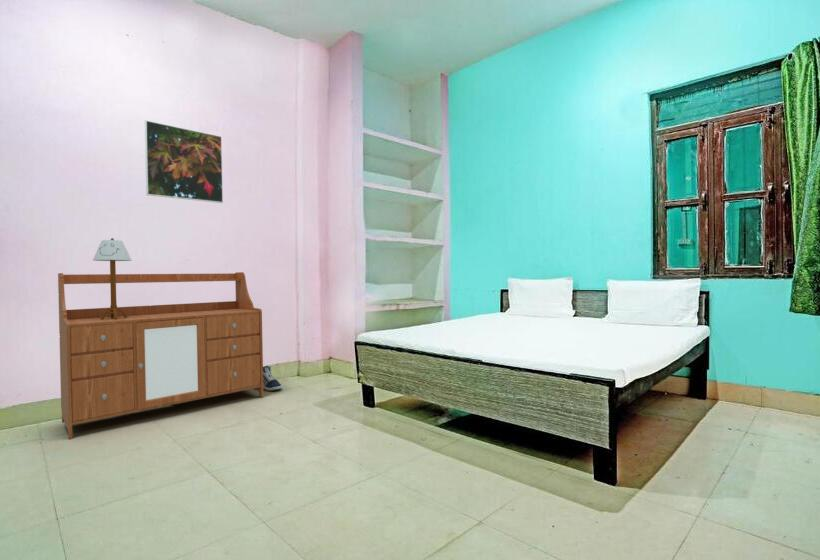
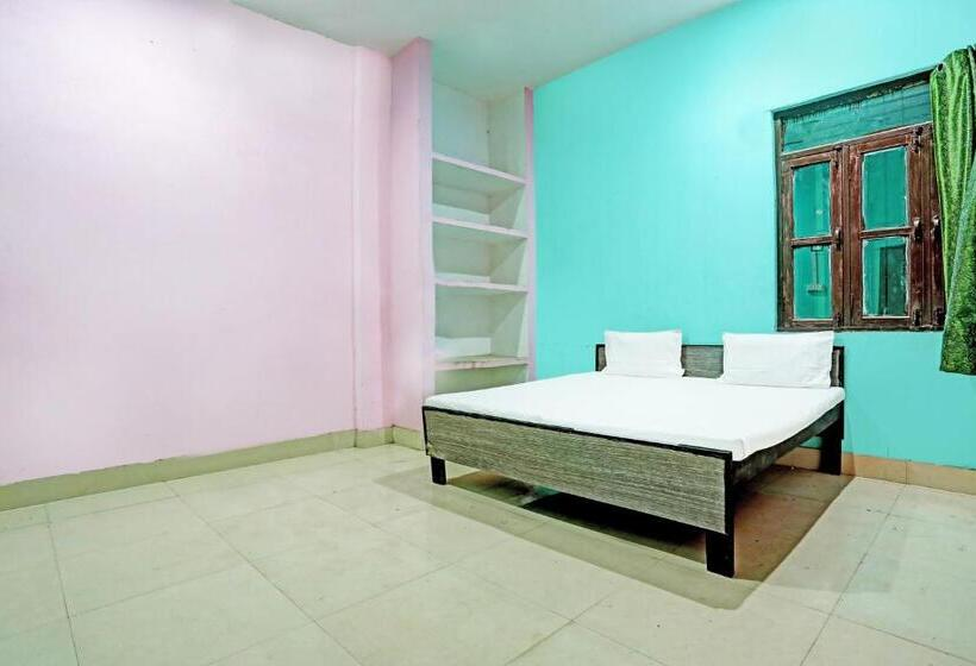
- sideboard (169, 340)
- sneaker (269, 377)
- table lamp (112, 268)
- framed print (186, 164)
